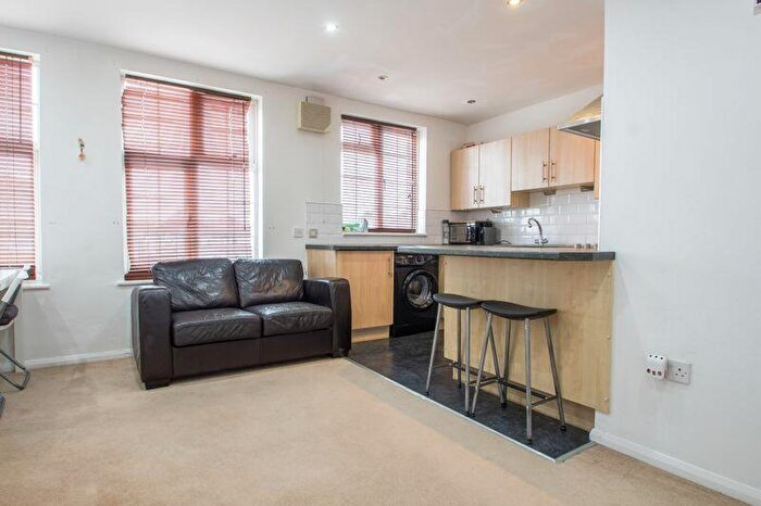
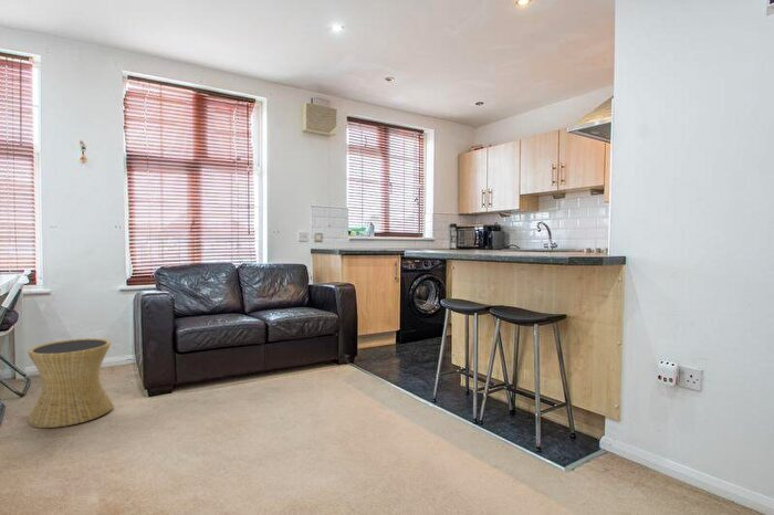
+ side table (71, 379)
